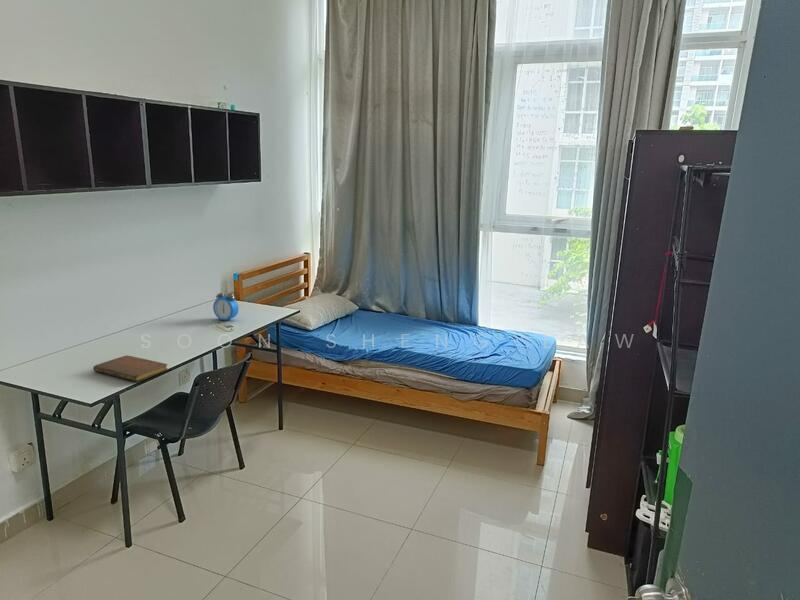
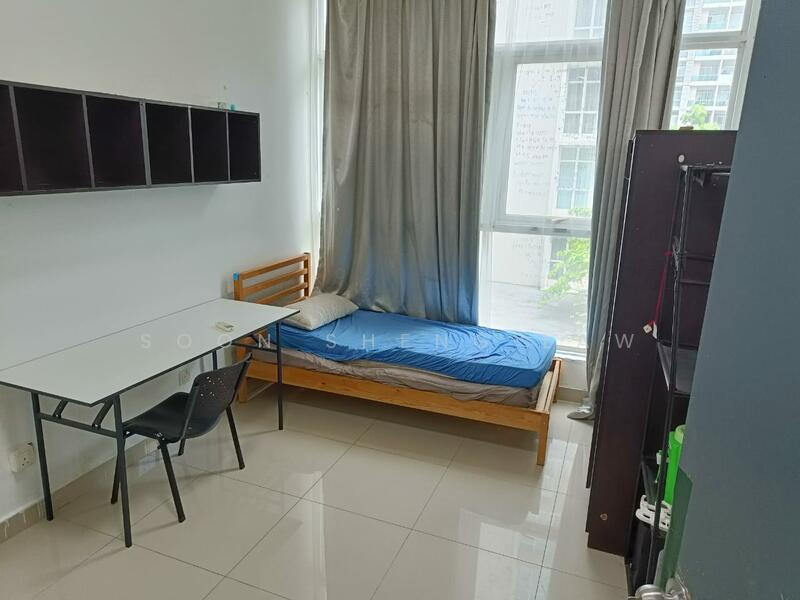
- notebook (131, 367)
- alarm clock (225, 306)
